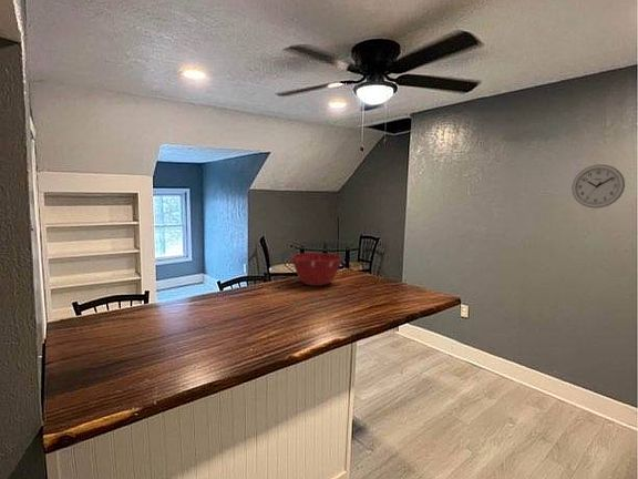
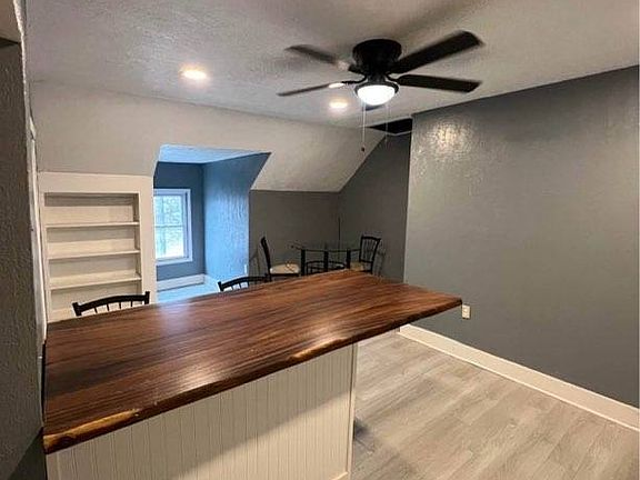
- mixing bowl (316, 269)
- wall clock (596, 186)
